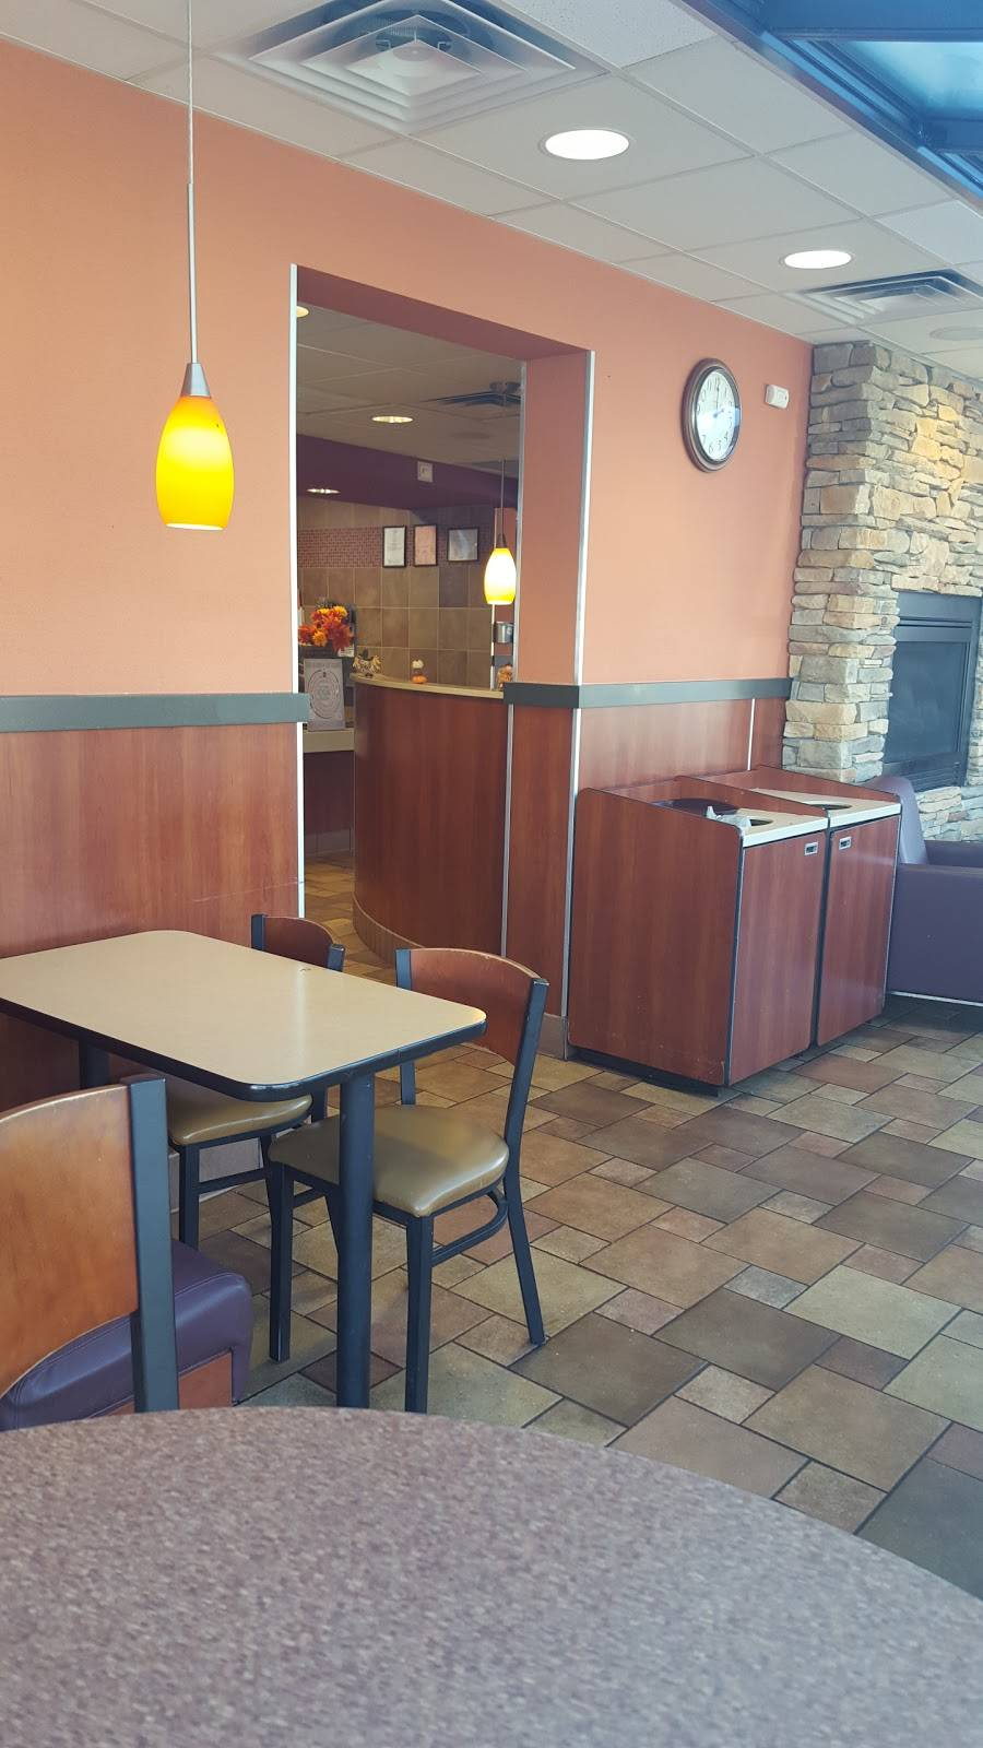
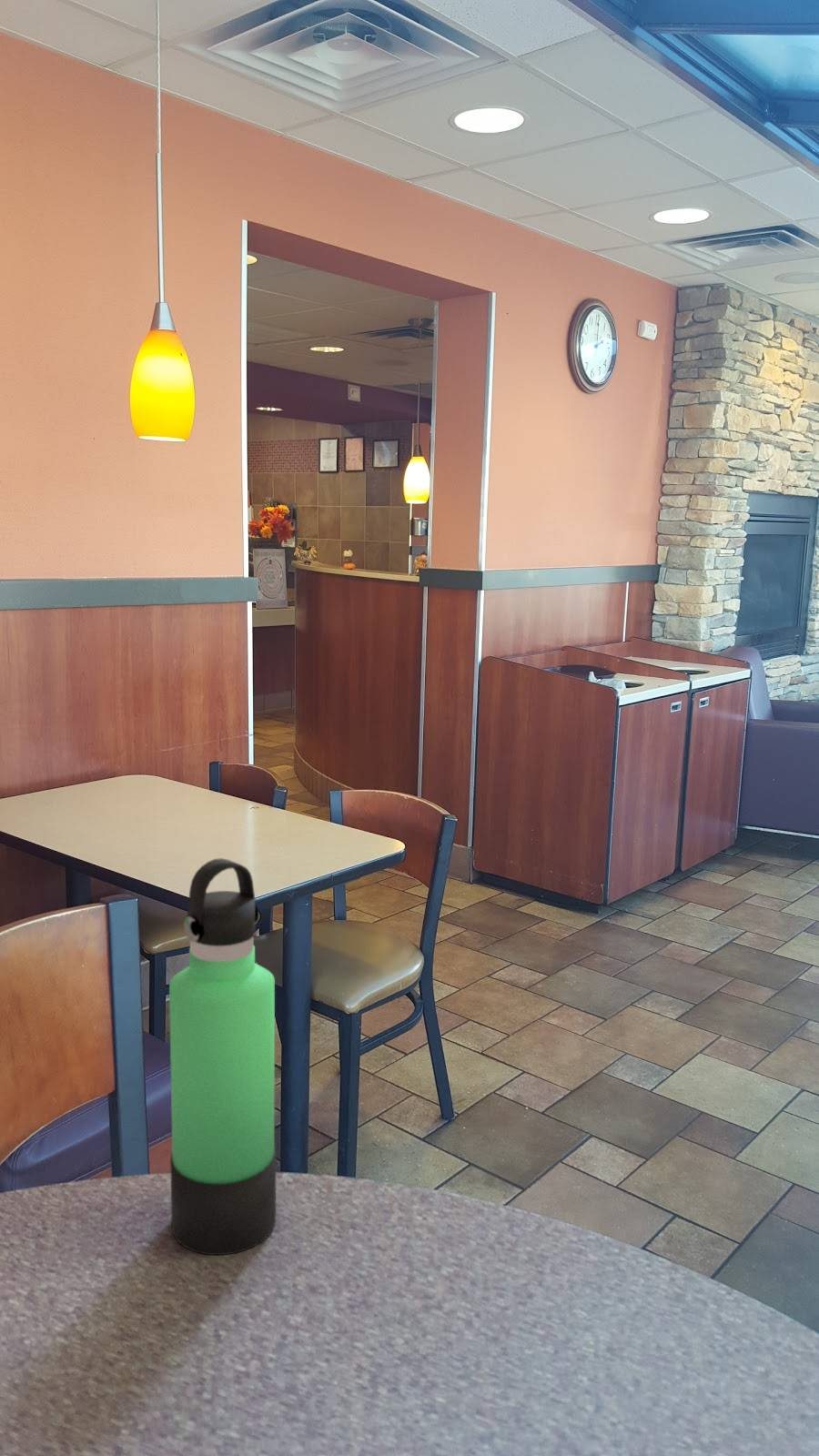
+ thermos bottle (223, 1046)
